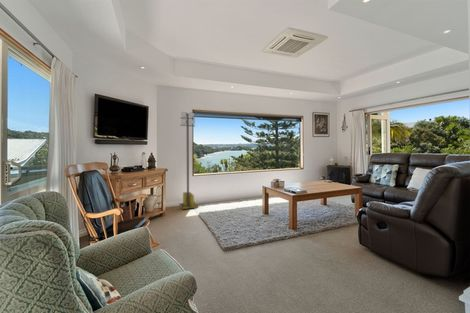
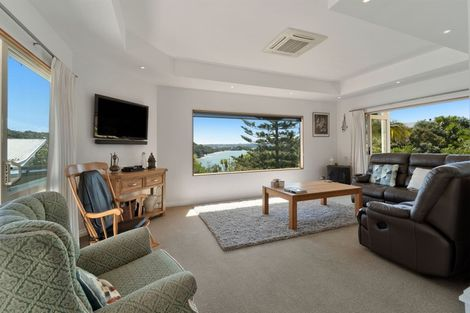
- portable light tower (187, 160)
